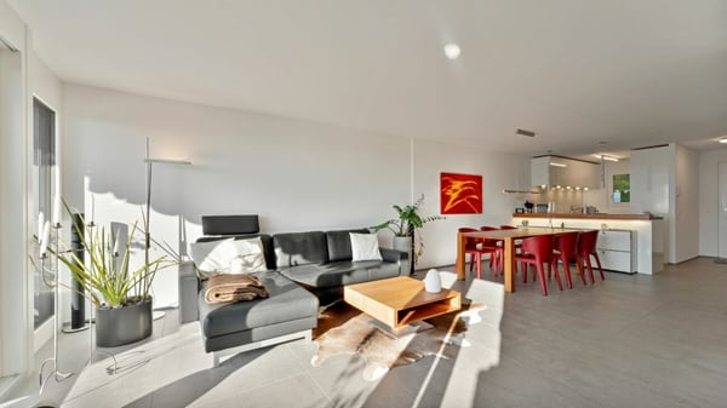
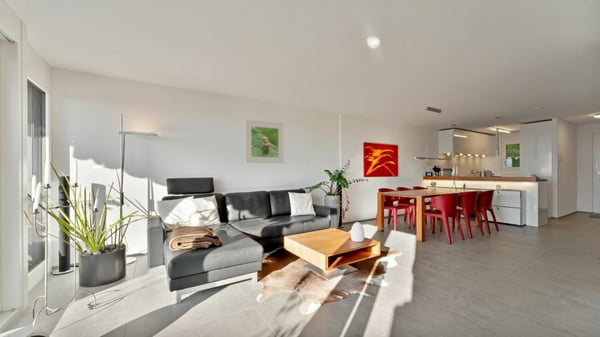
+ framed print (265, 142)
